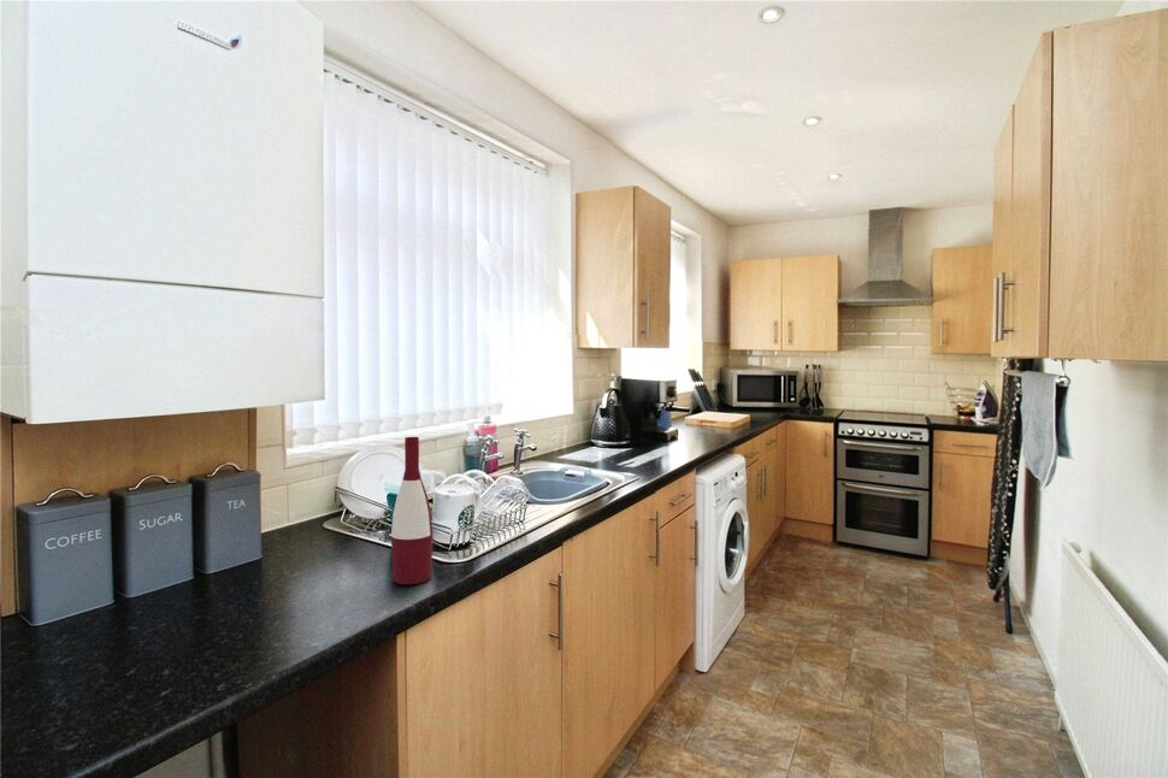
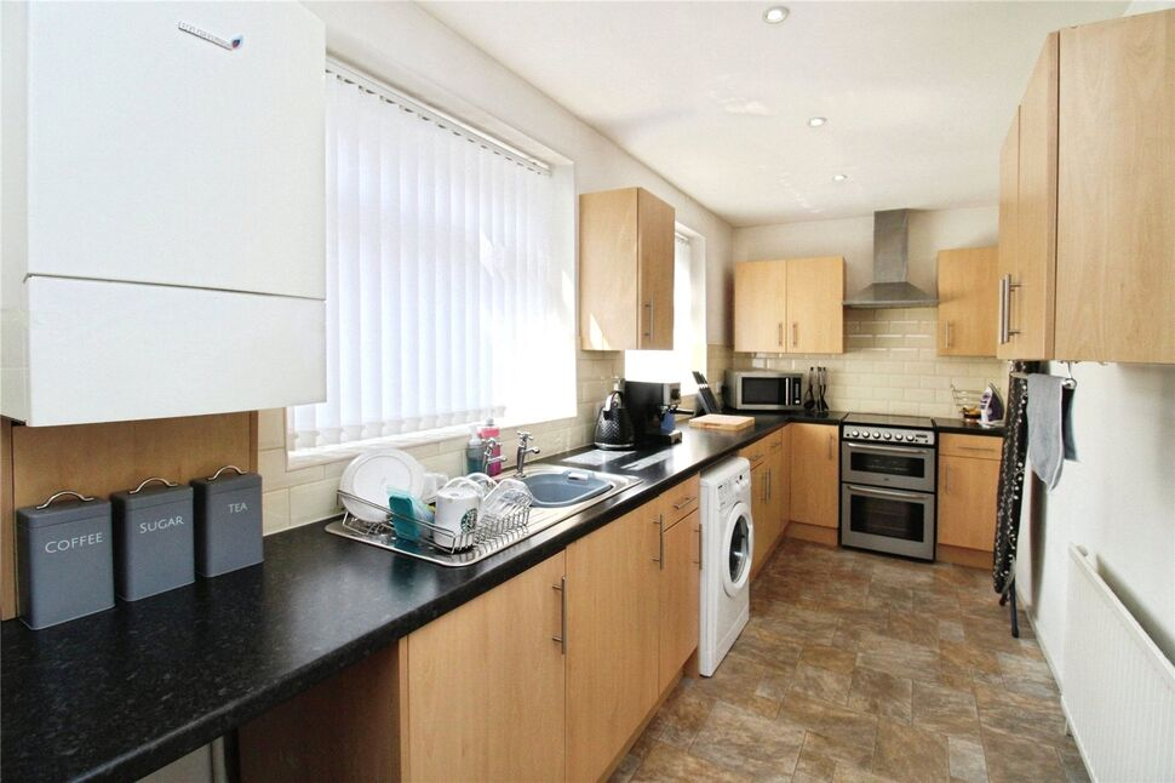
- alcohol (412, 507)
